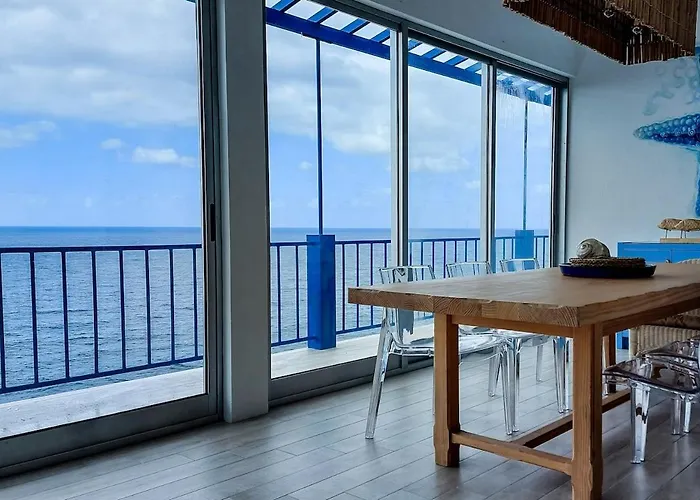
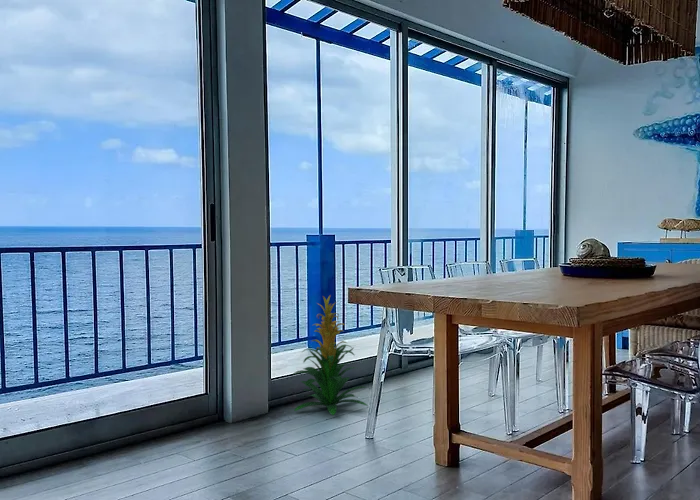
+ indoor plant (328, 351)
